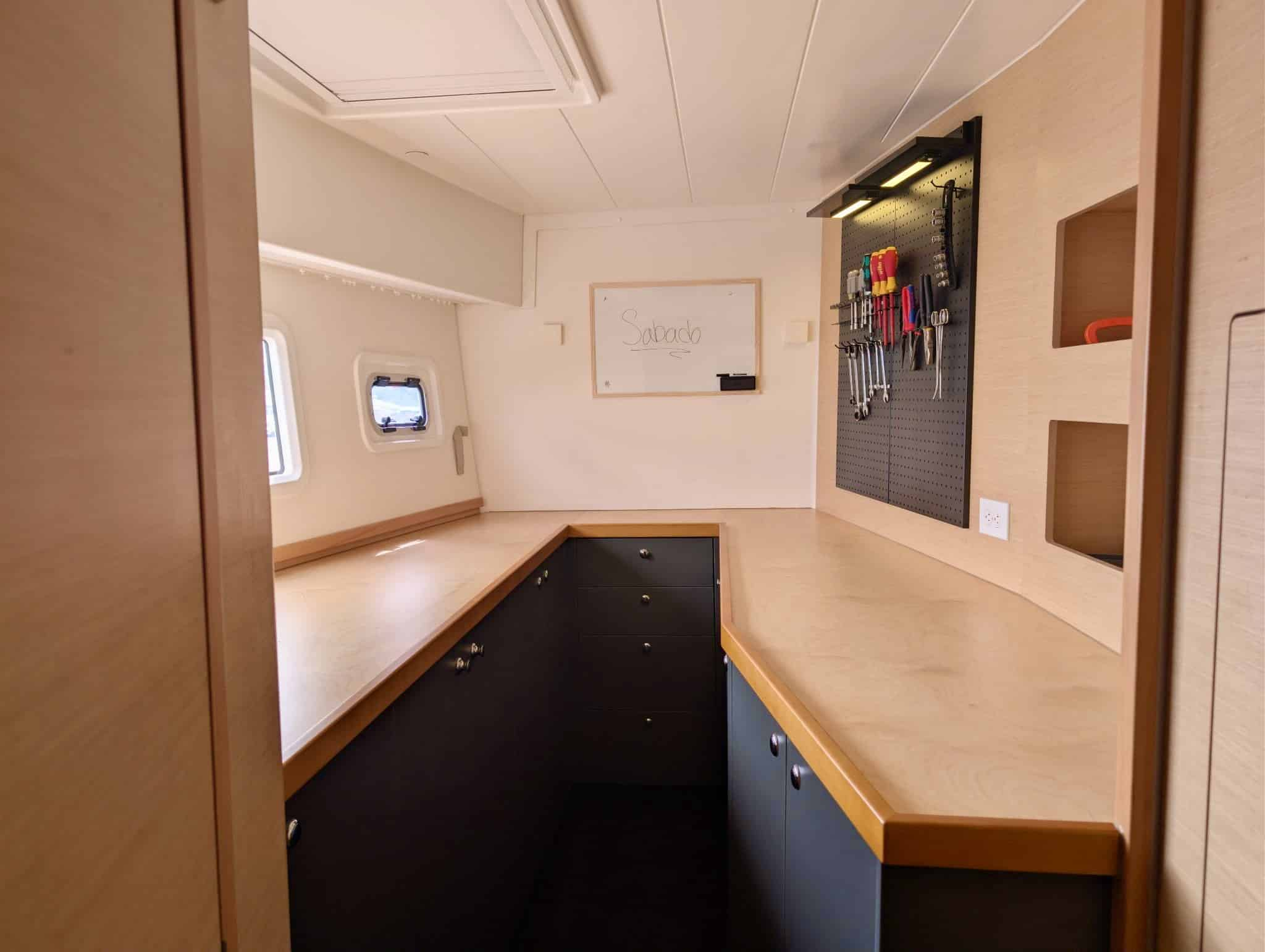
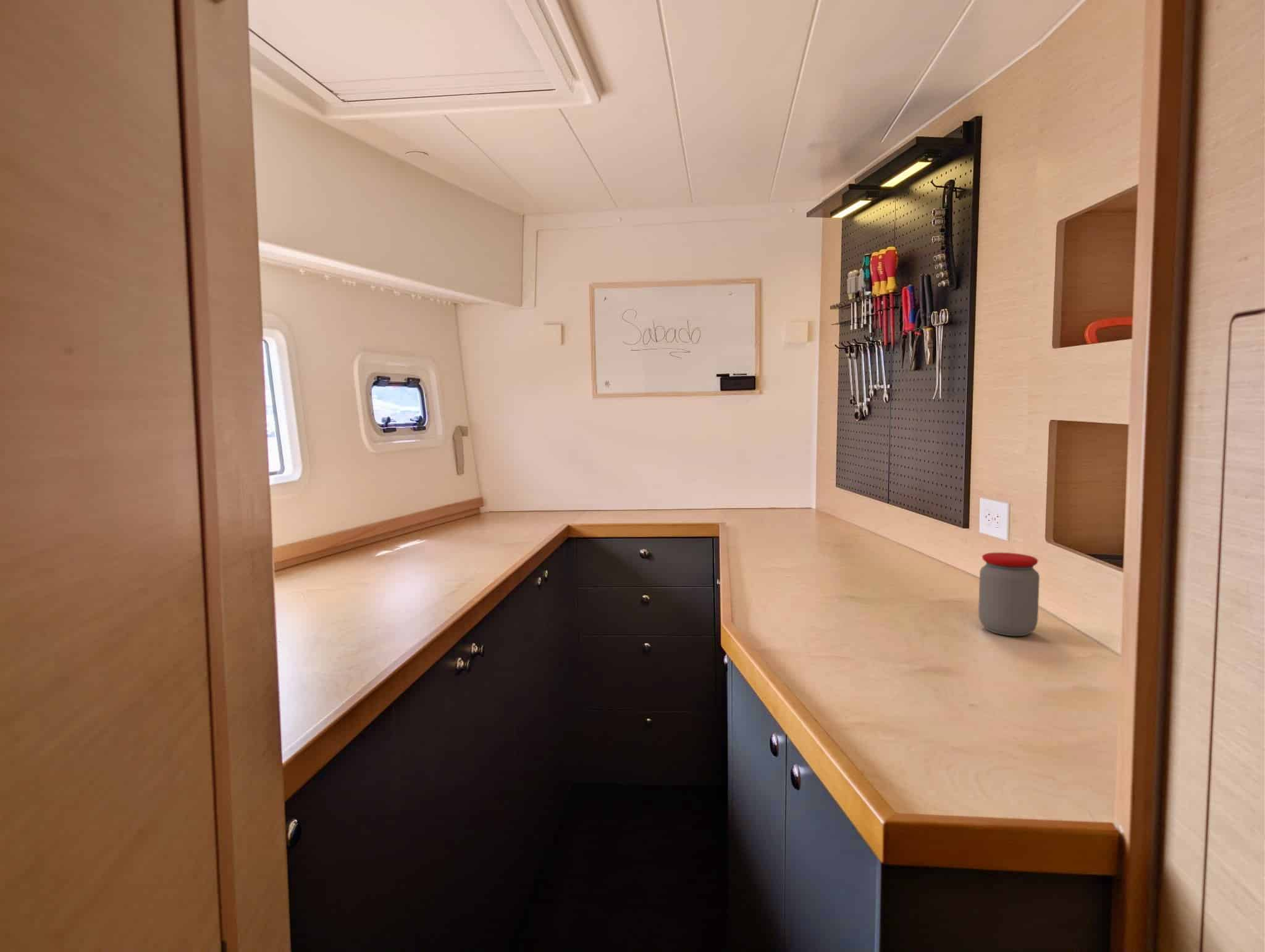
+ jar (1008, 593)
